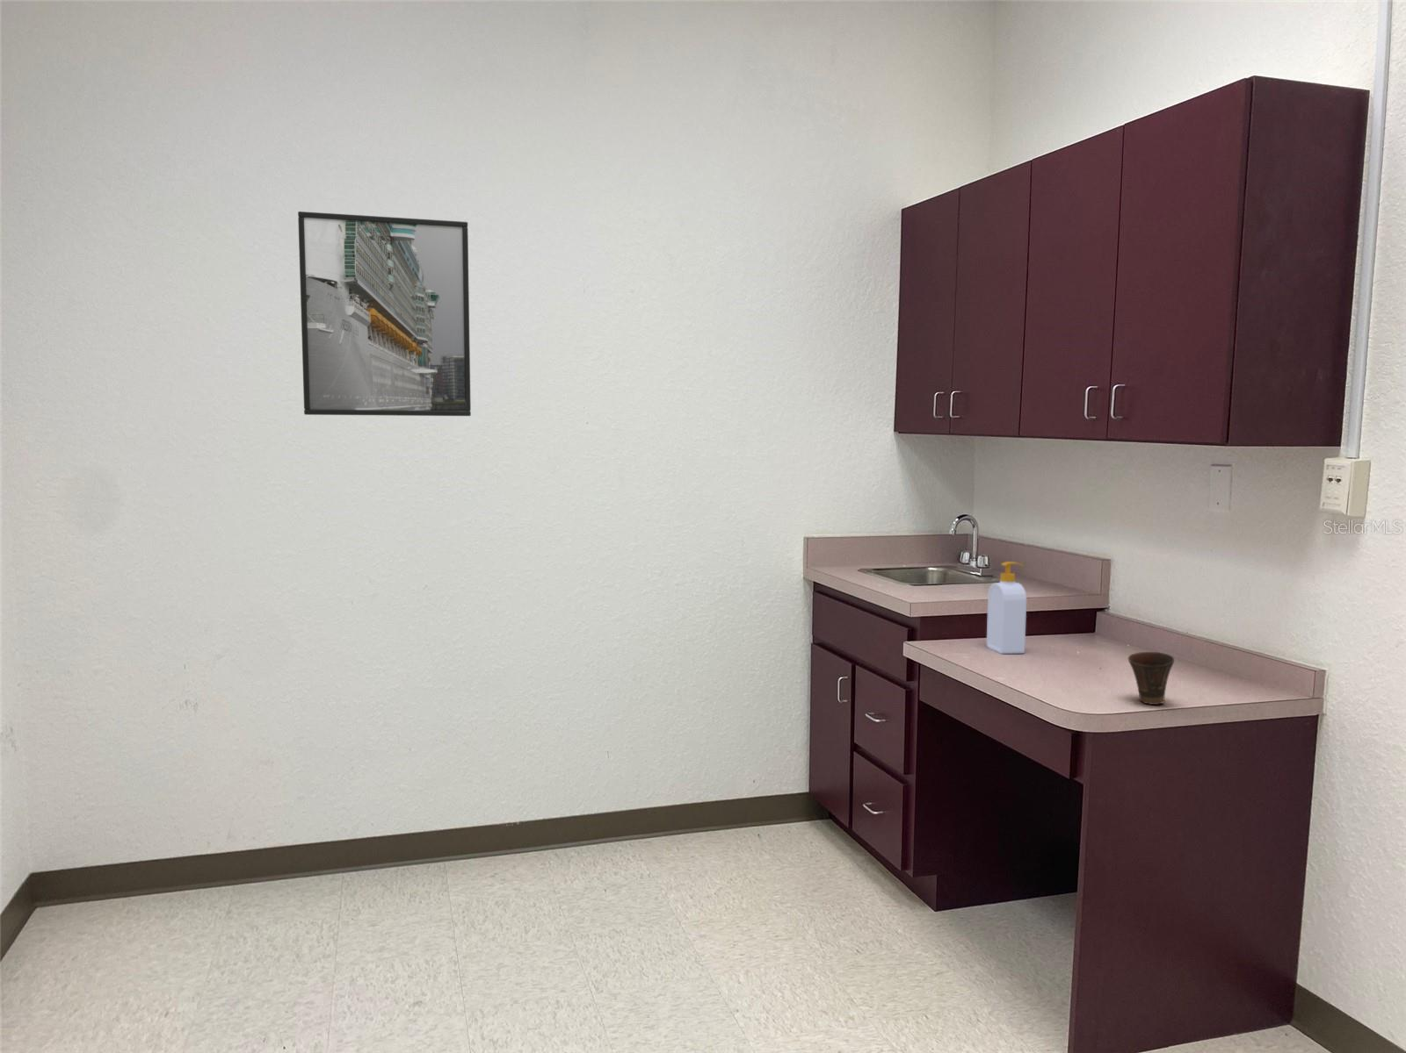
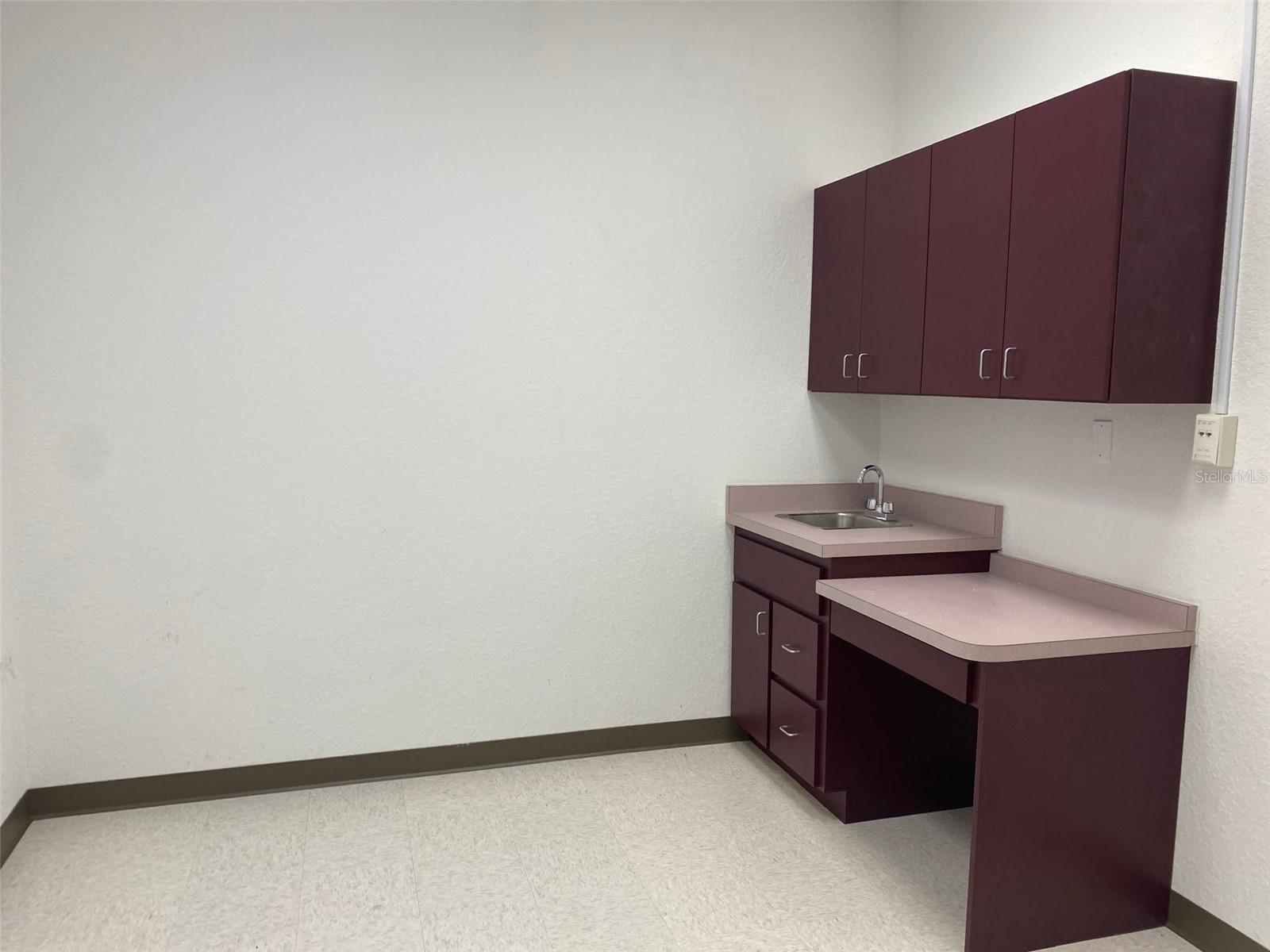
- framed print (386, 316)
- soap bottle (1007, 606)
- cup (1149, 679)
